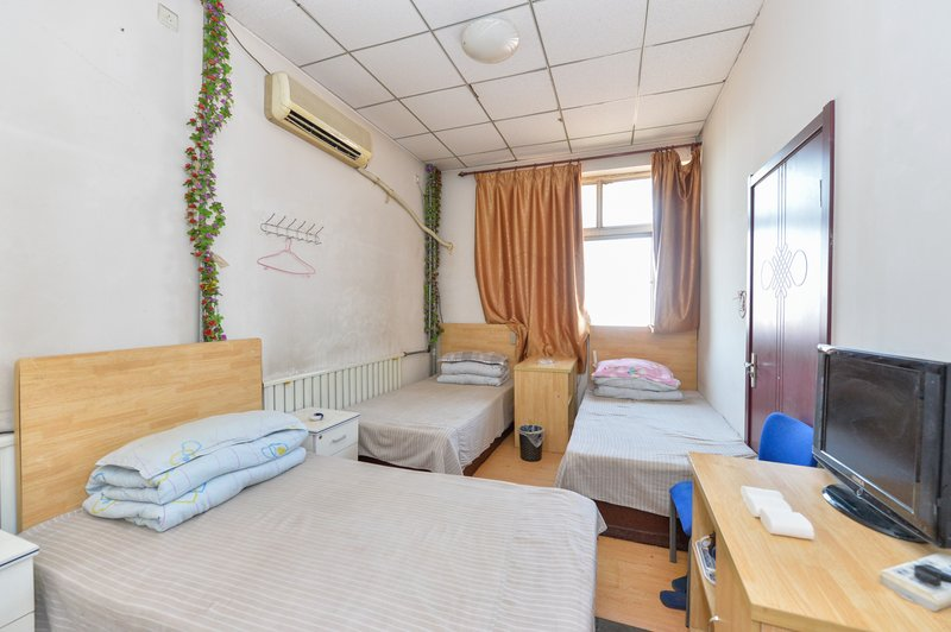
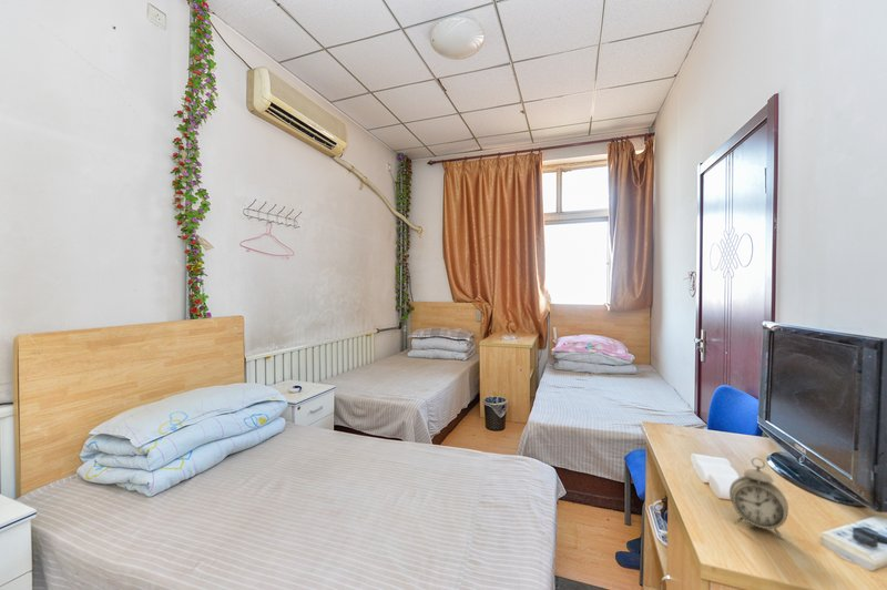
+ alarm clock (757, 492)
